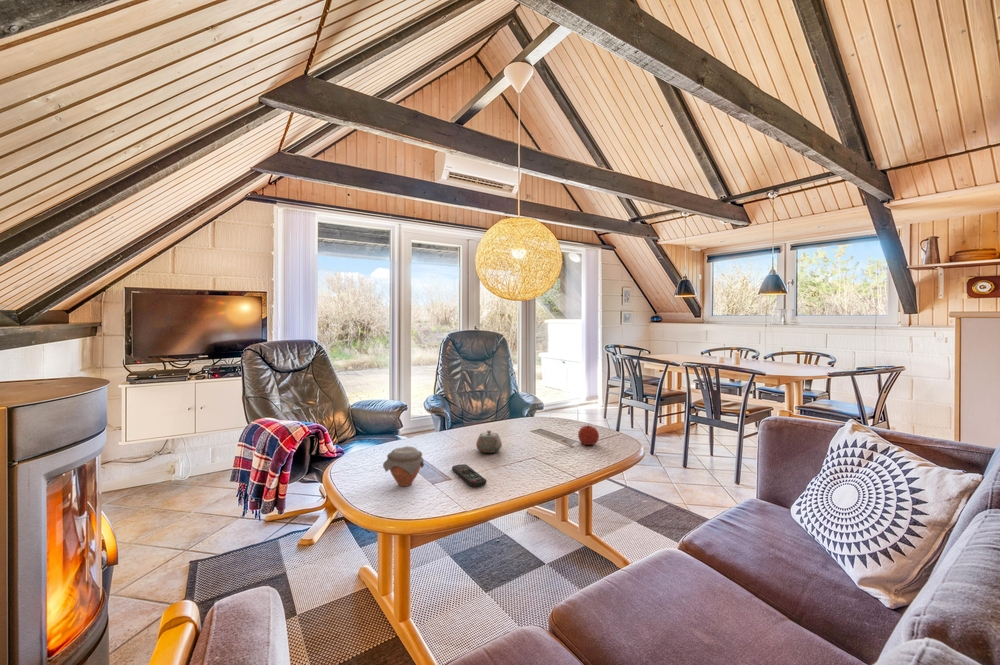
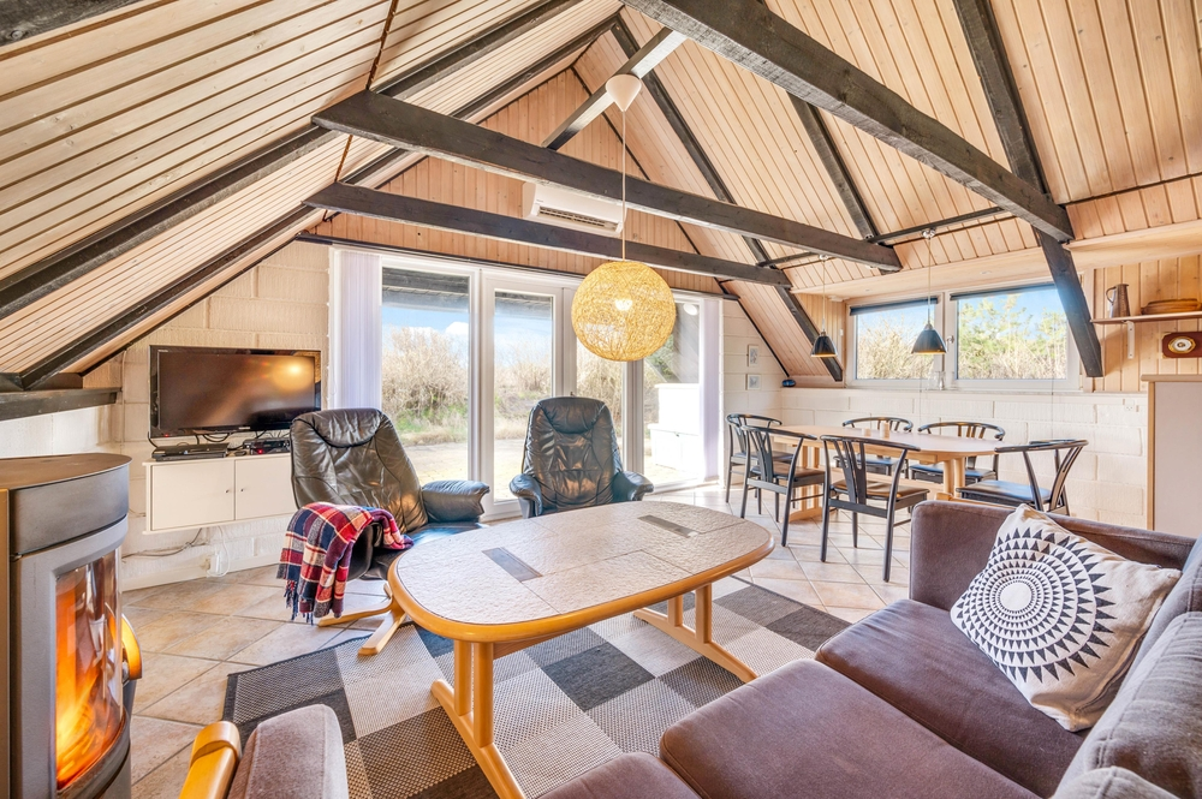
- remote control (468, 474)
- fruit (588, 433)
- jar (405, 466)
- teapot (489, 441)
